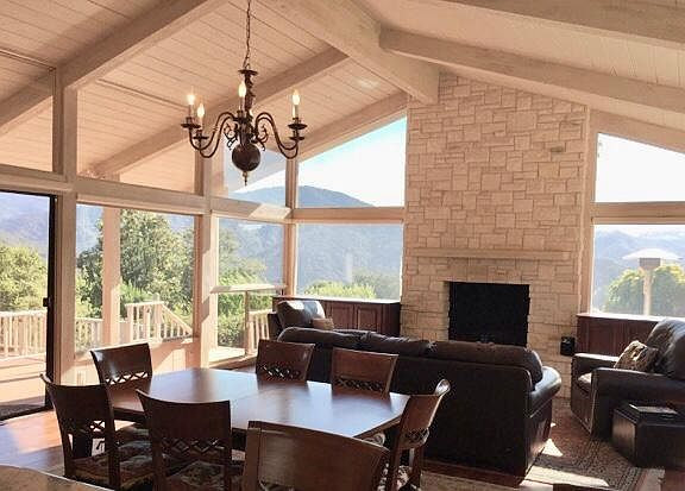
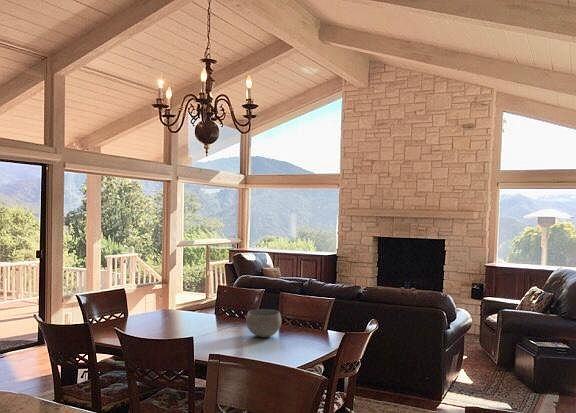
+ bowl (263, 324)
